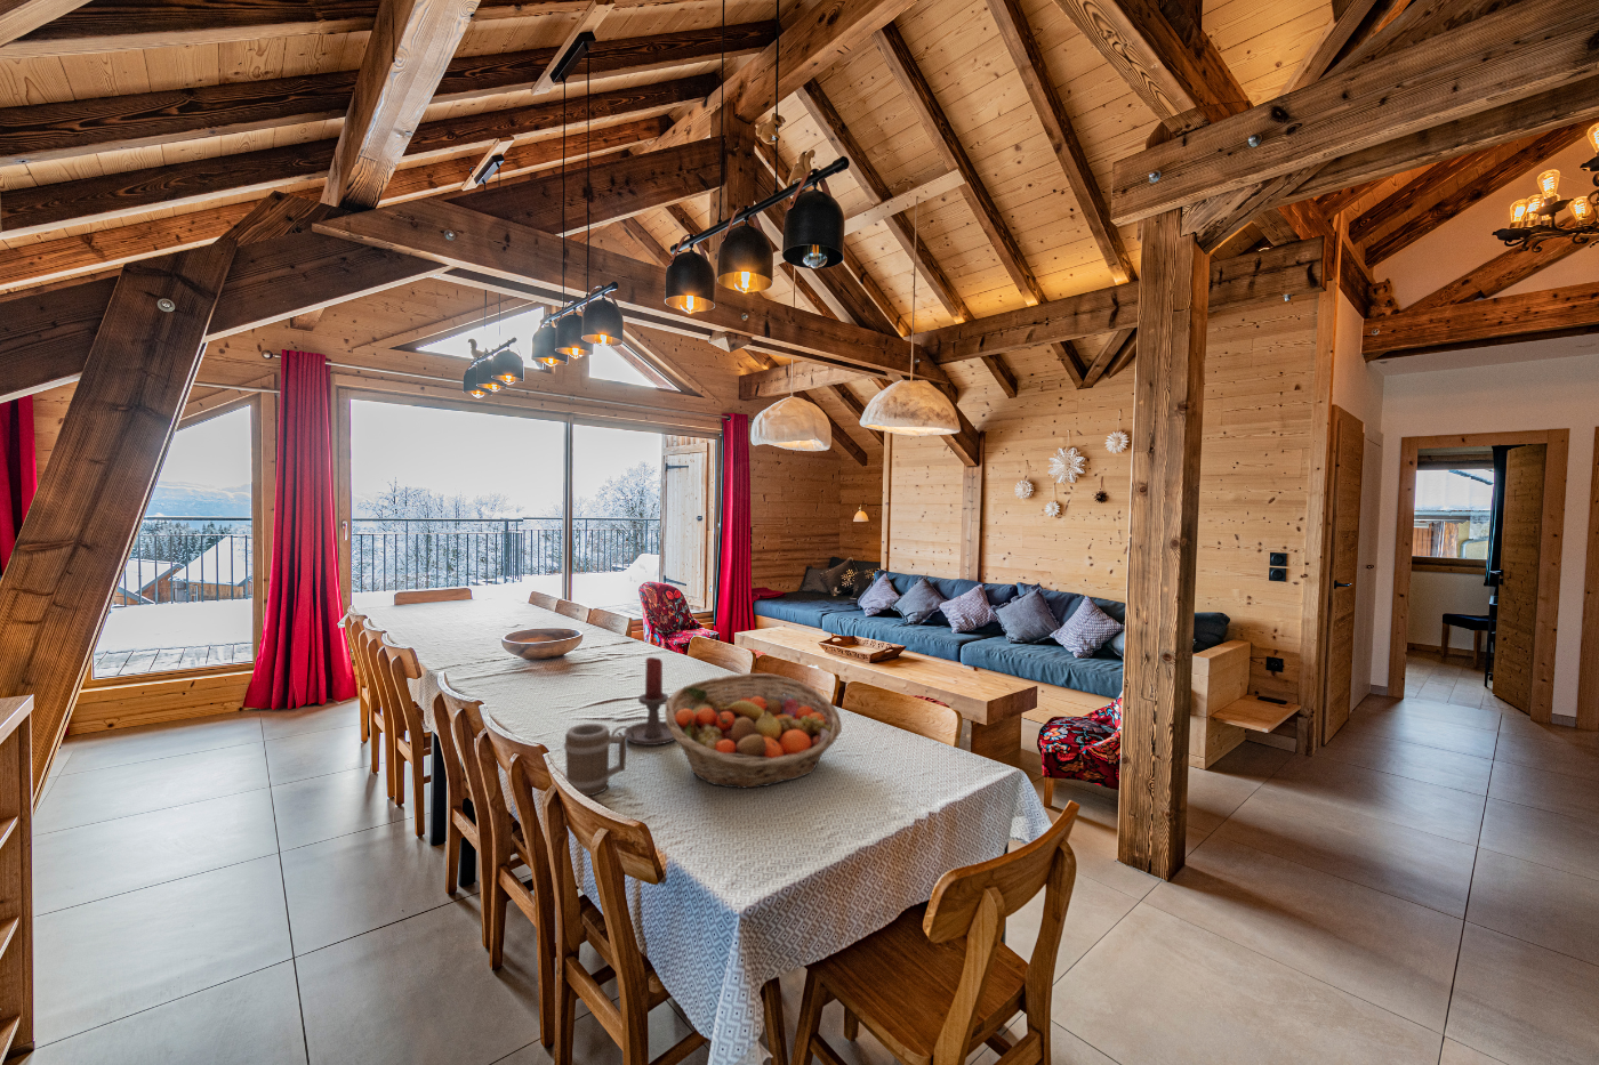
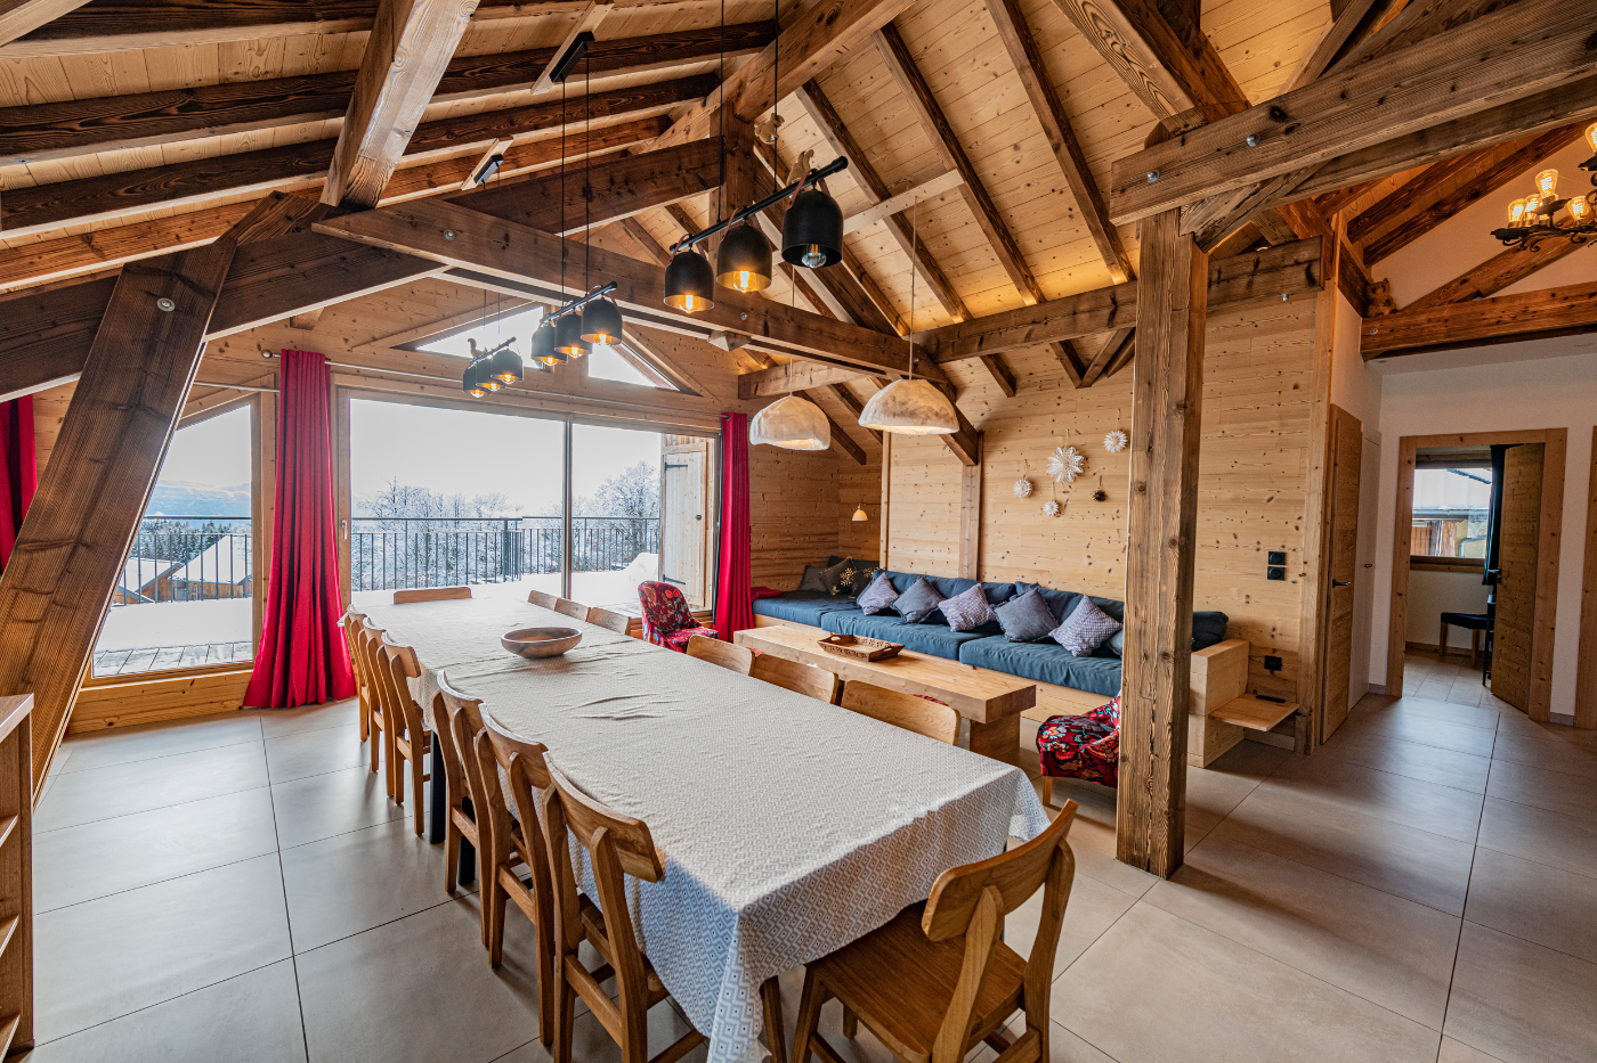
- fruit basket (753, 727)
- barrel (596, 757)
- candle holder (646, 699)
